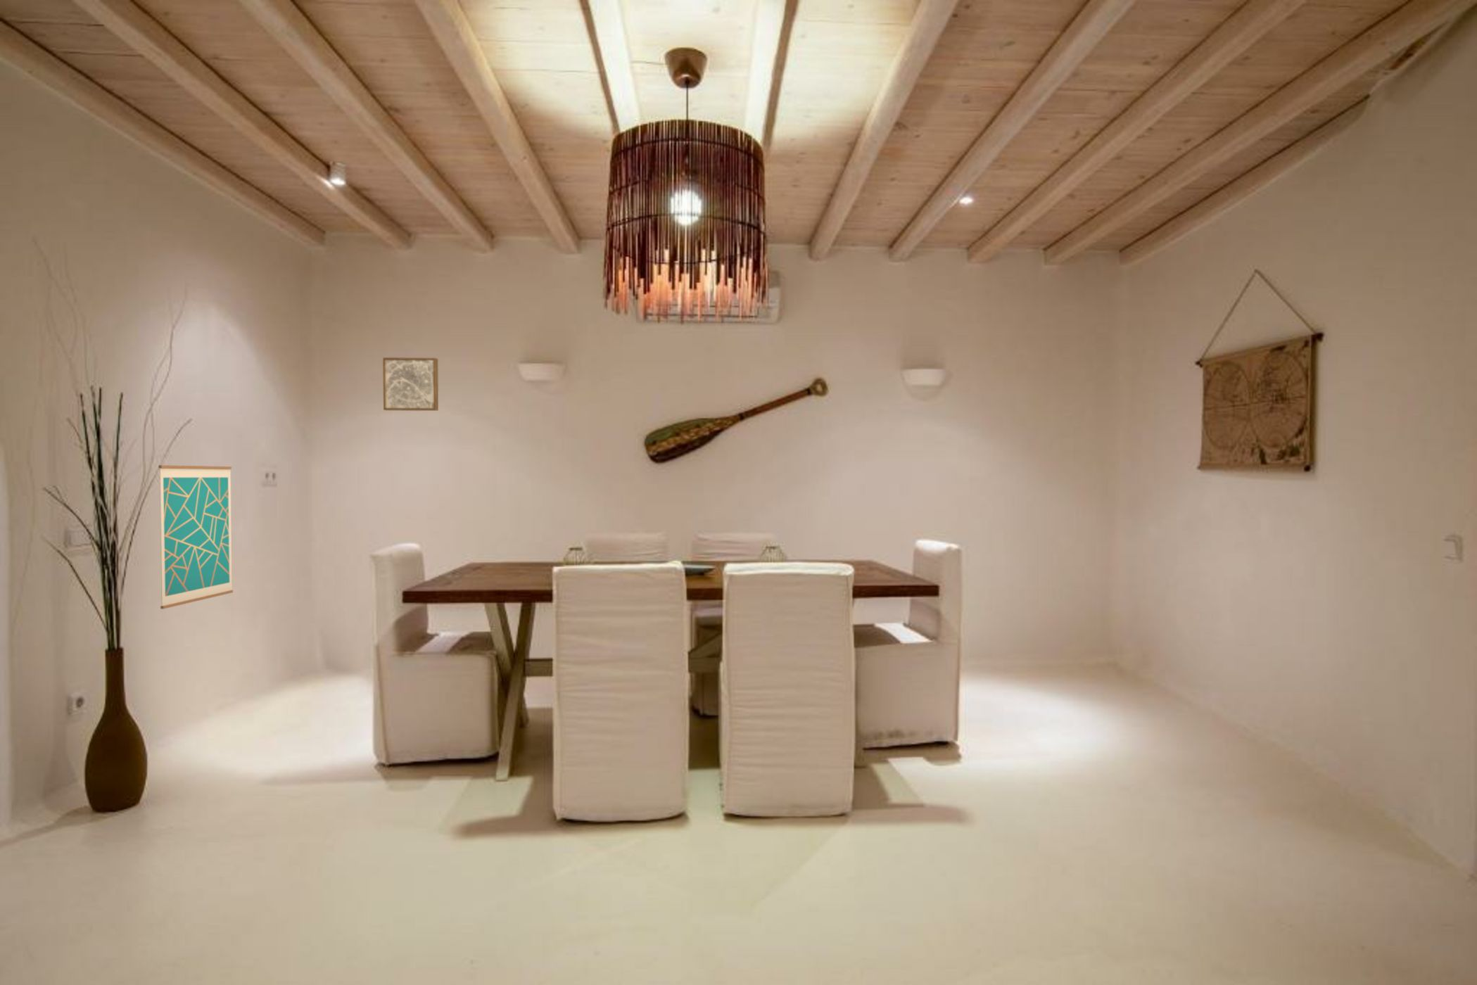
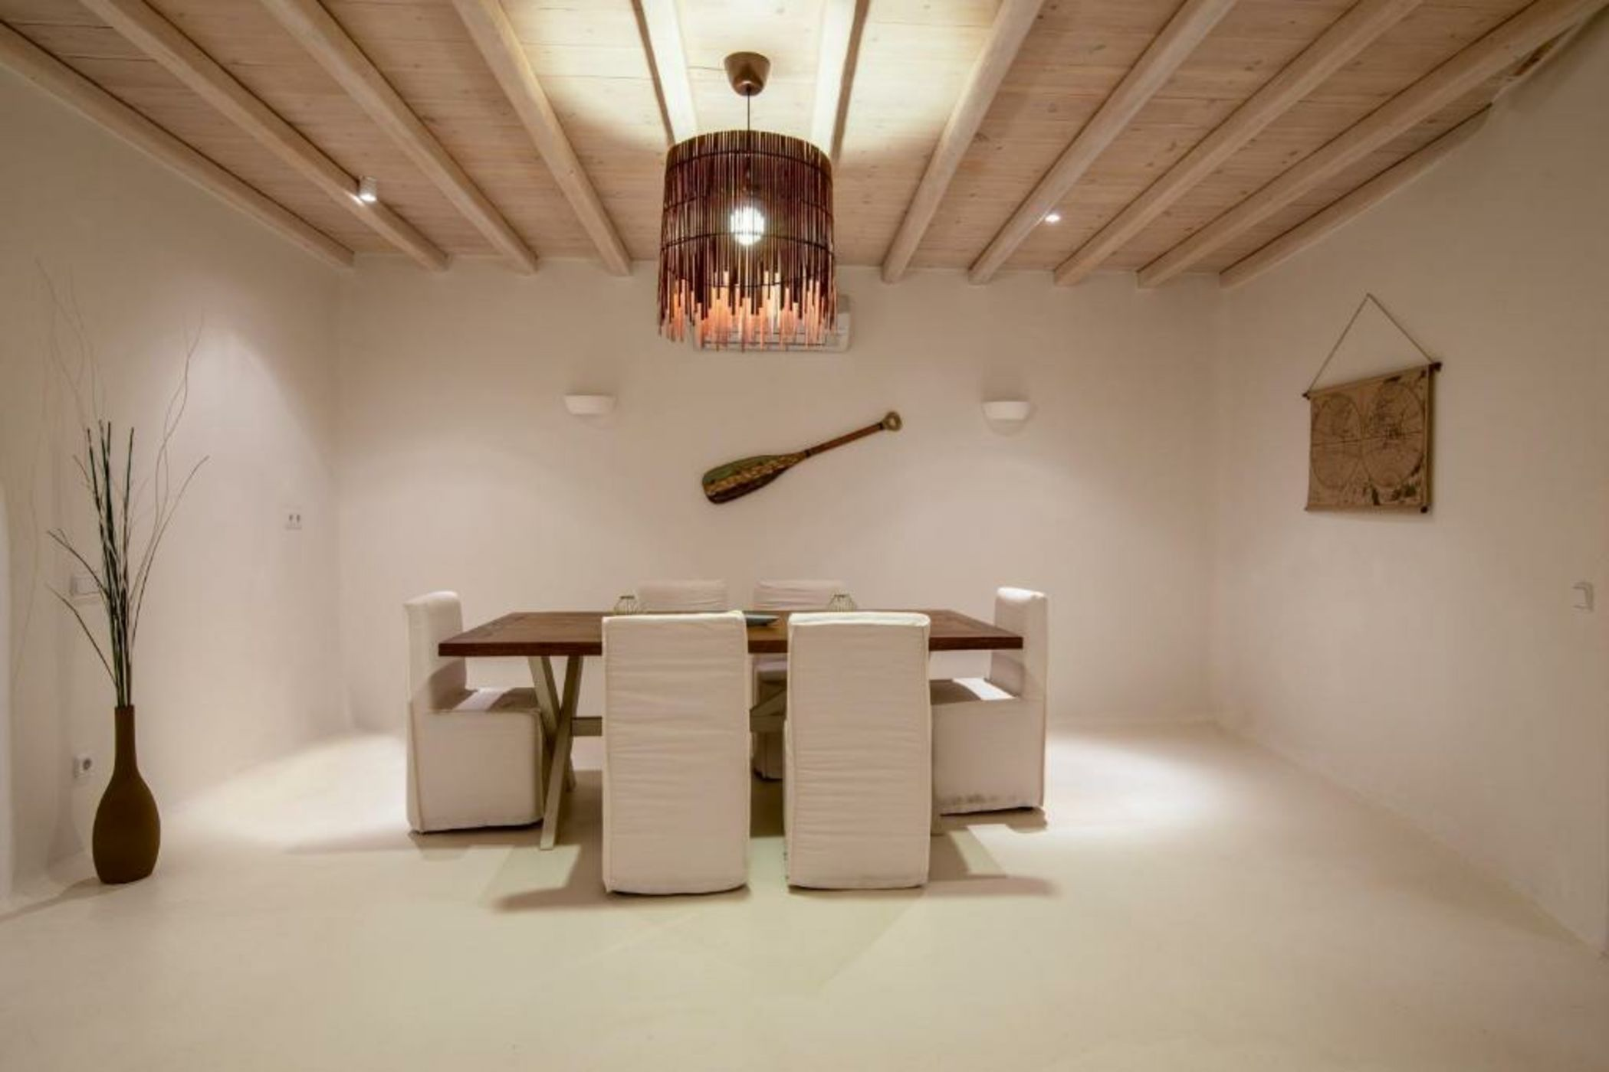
- wall art (198, 532)
- wall art (410, 384)
